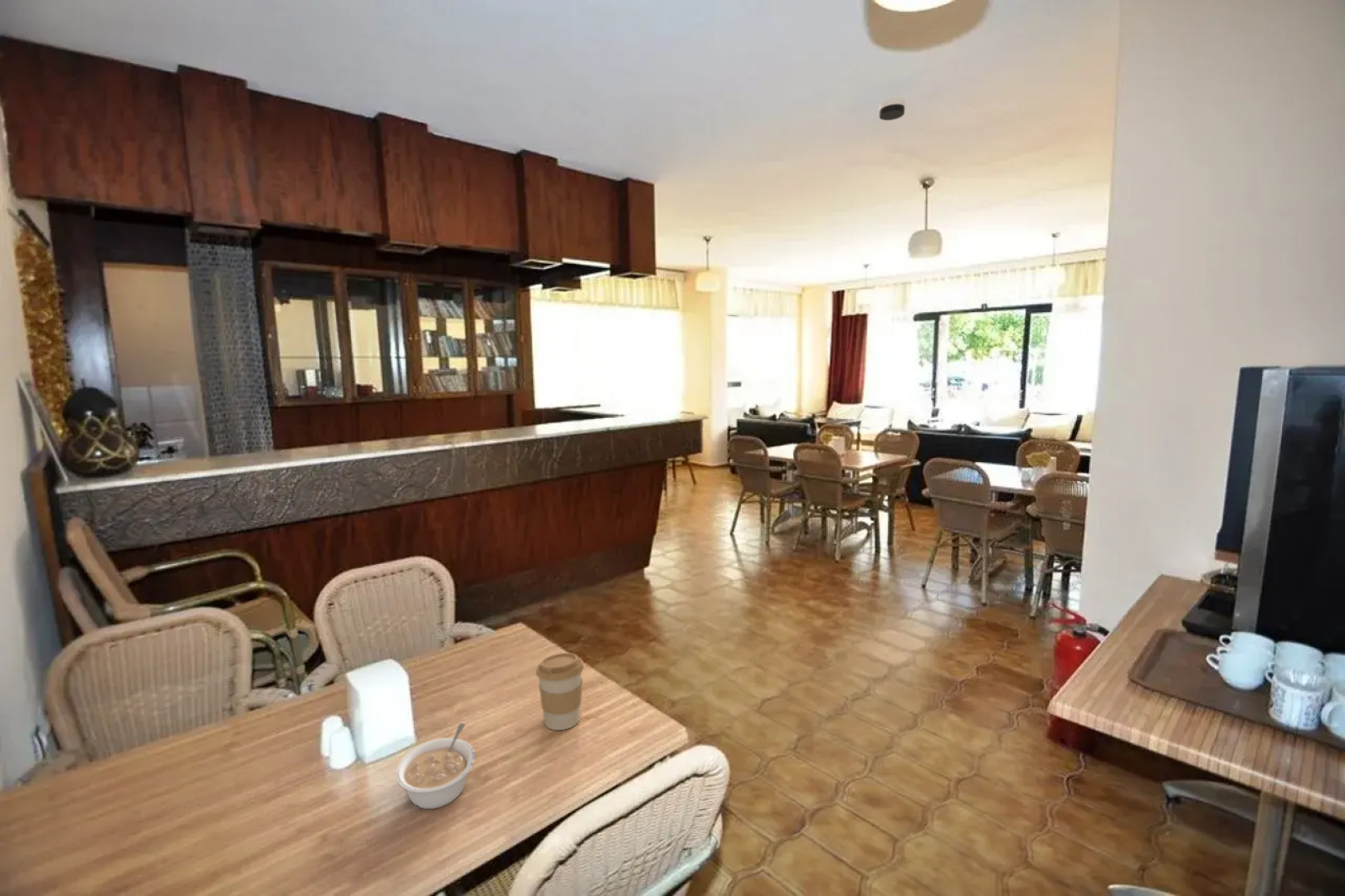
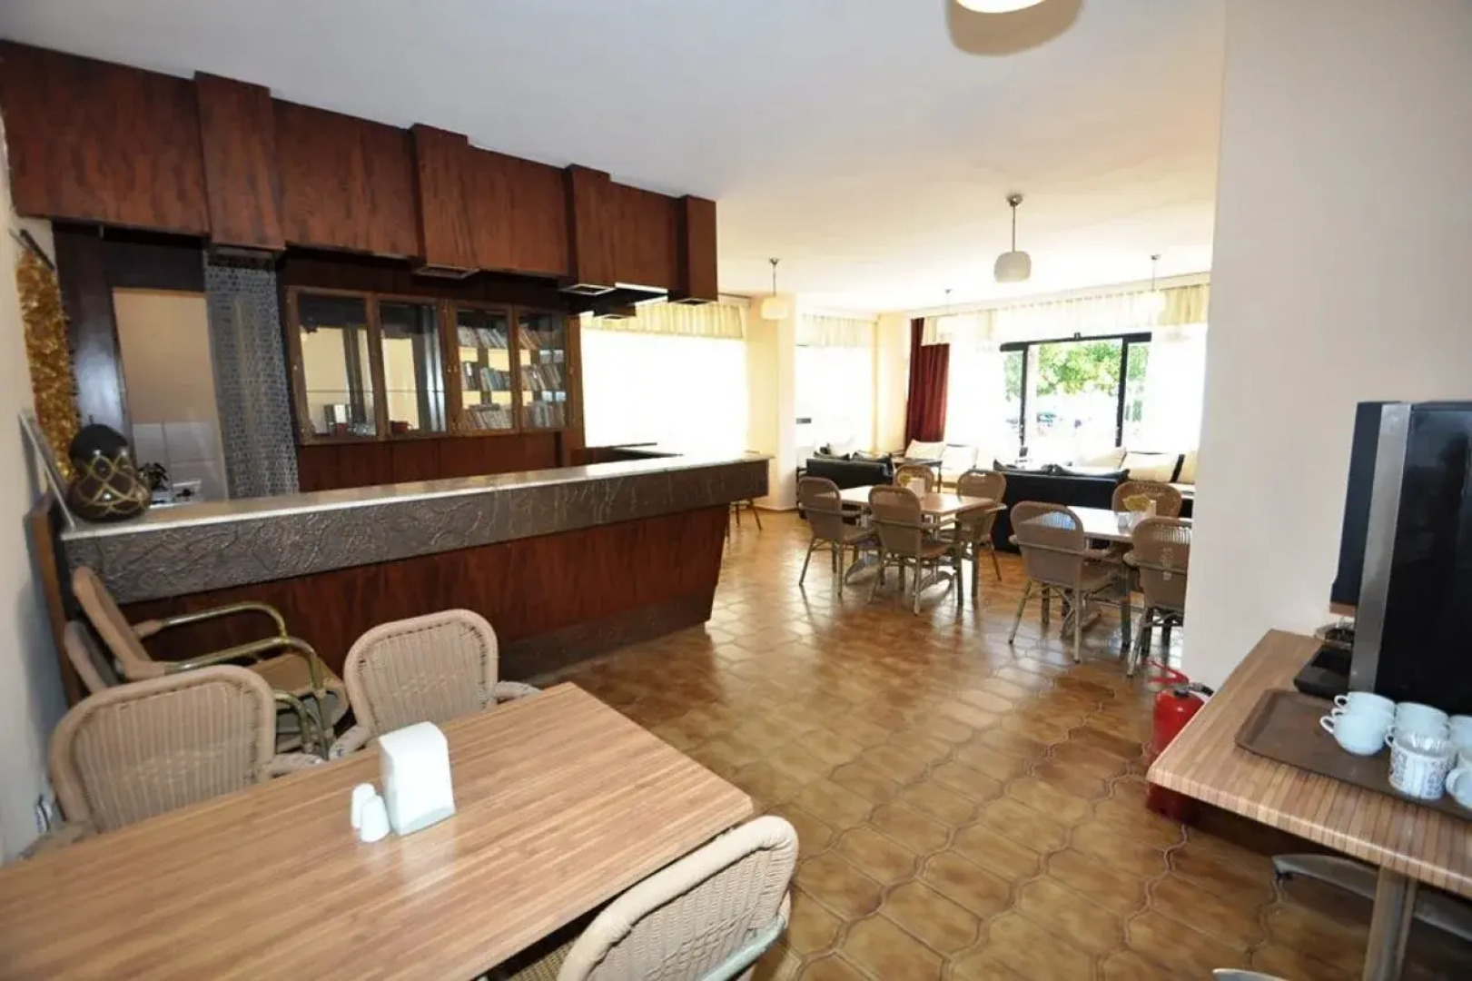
- legume (436, 771)
- coffee cup (561, 689)
- smoke detector (892, 109)
